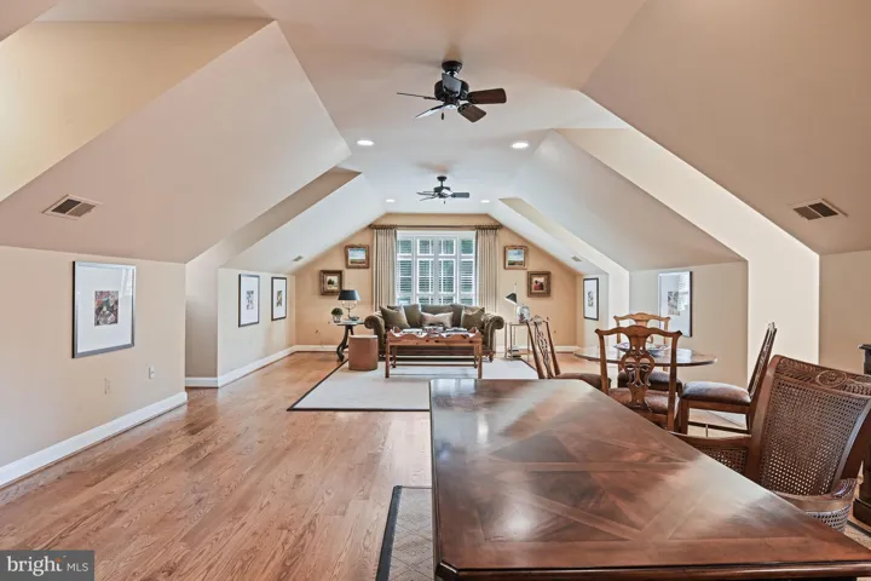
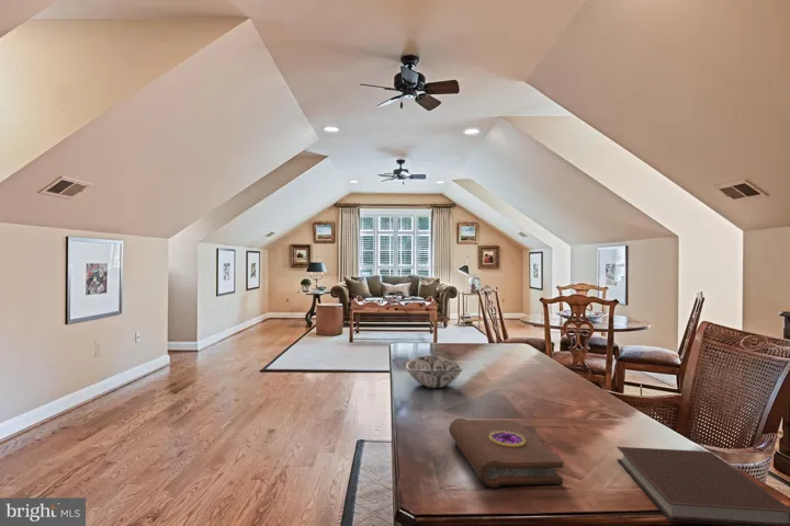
+ notebook (693, 481)
+ decorative bowl (433, 373)
+ book (499, 446)
